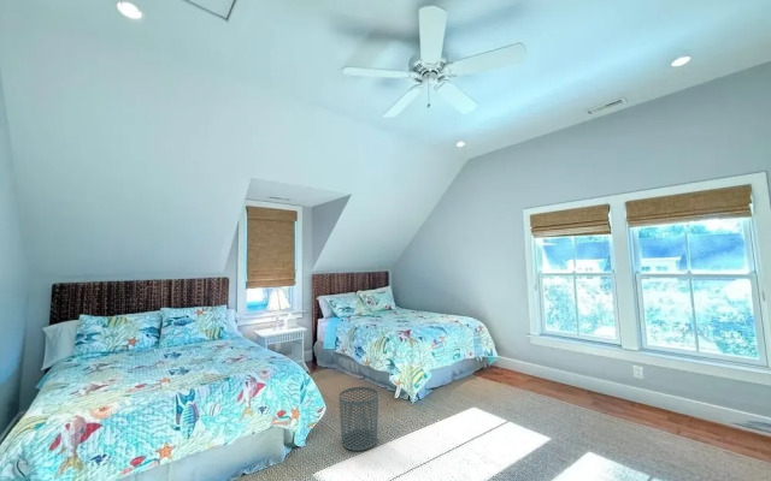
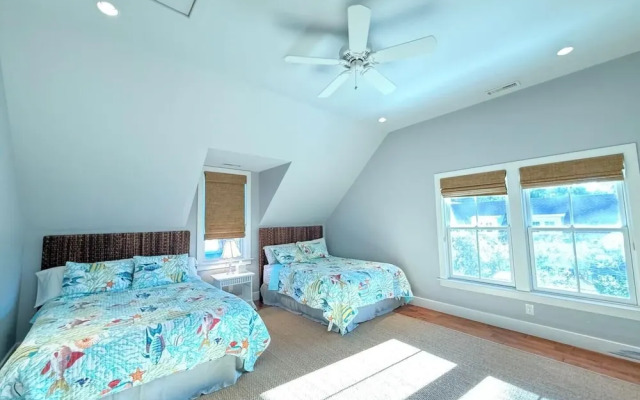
- waste bin (358, 417)
